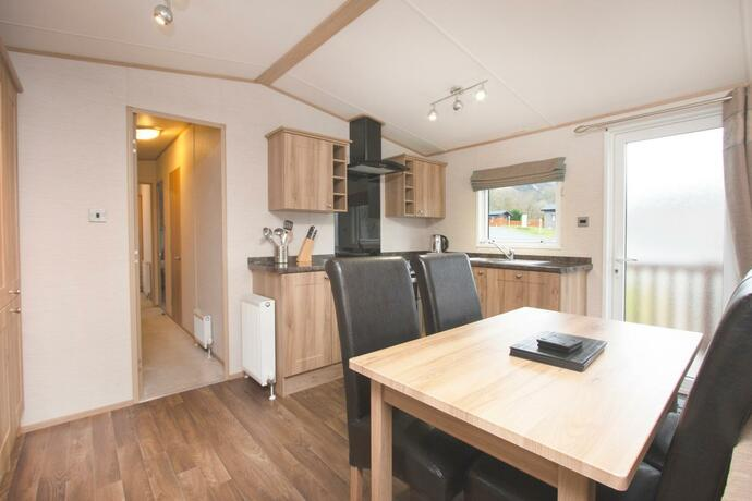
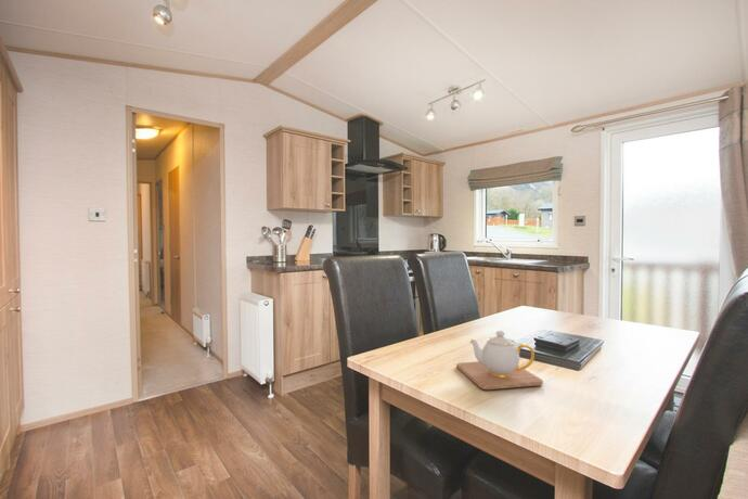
+ teapot (496, 351)
